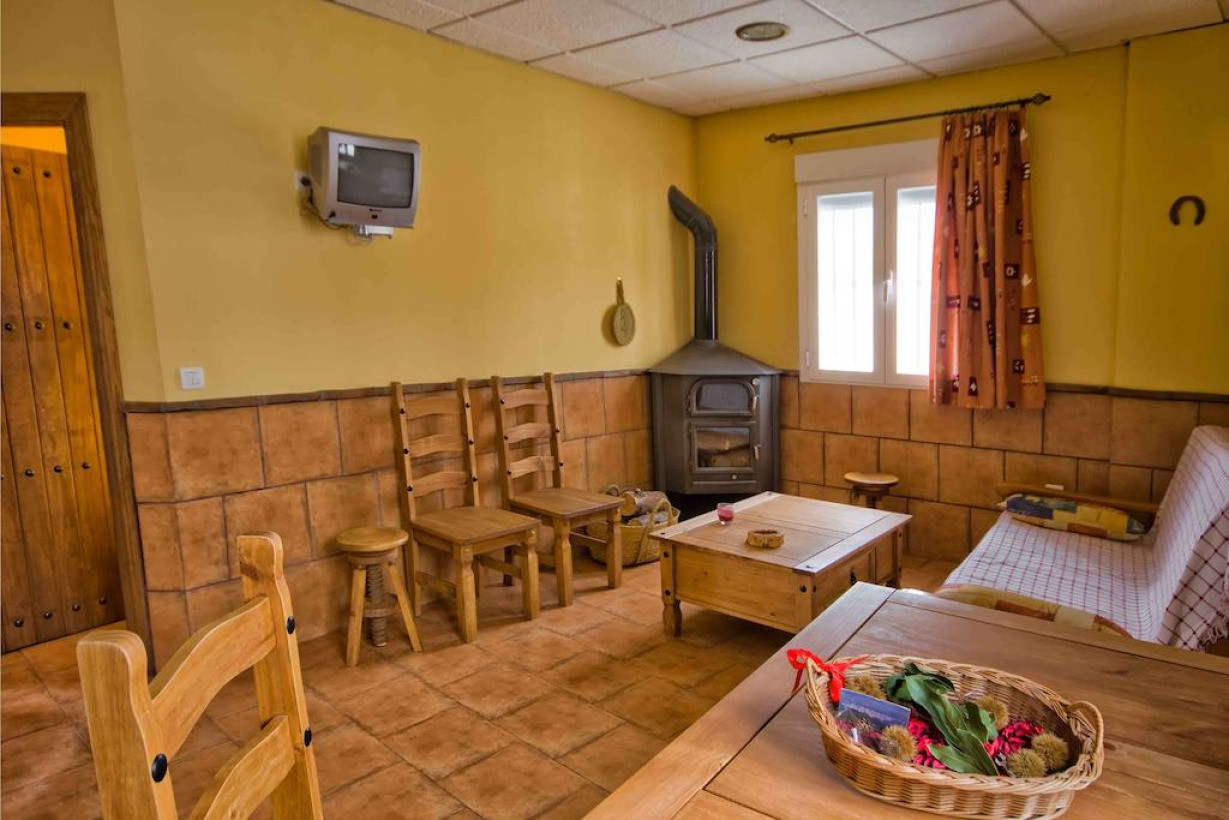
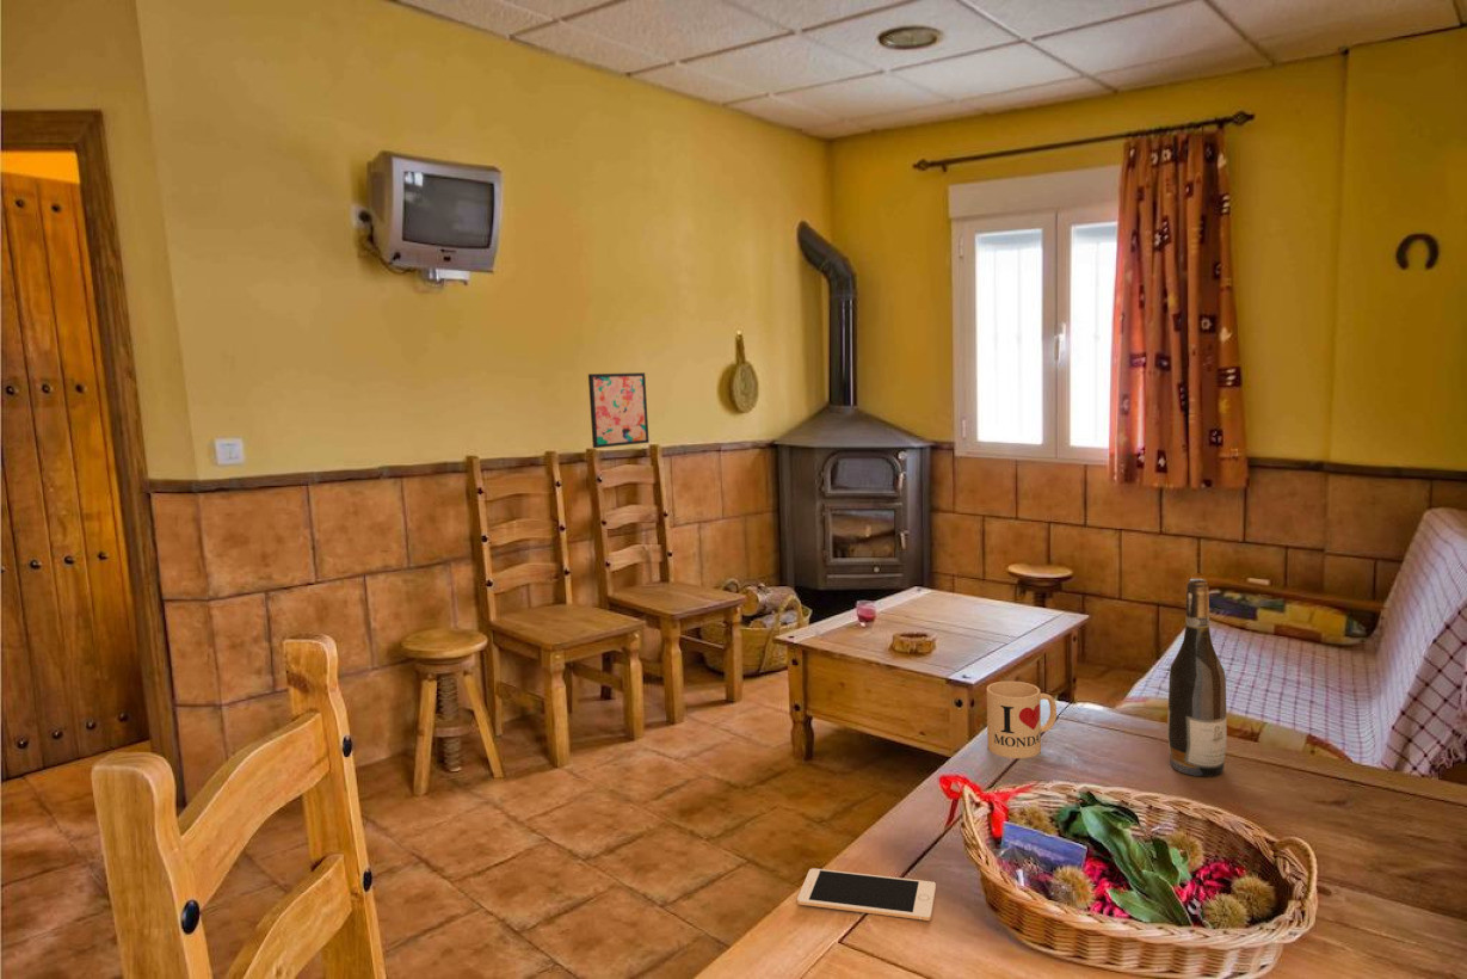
+ cell phone (867, 893)
+ mug (1023, 718)
+ wine bottle (1197, 675)
+ wall art (620, 410)
